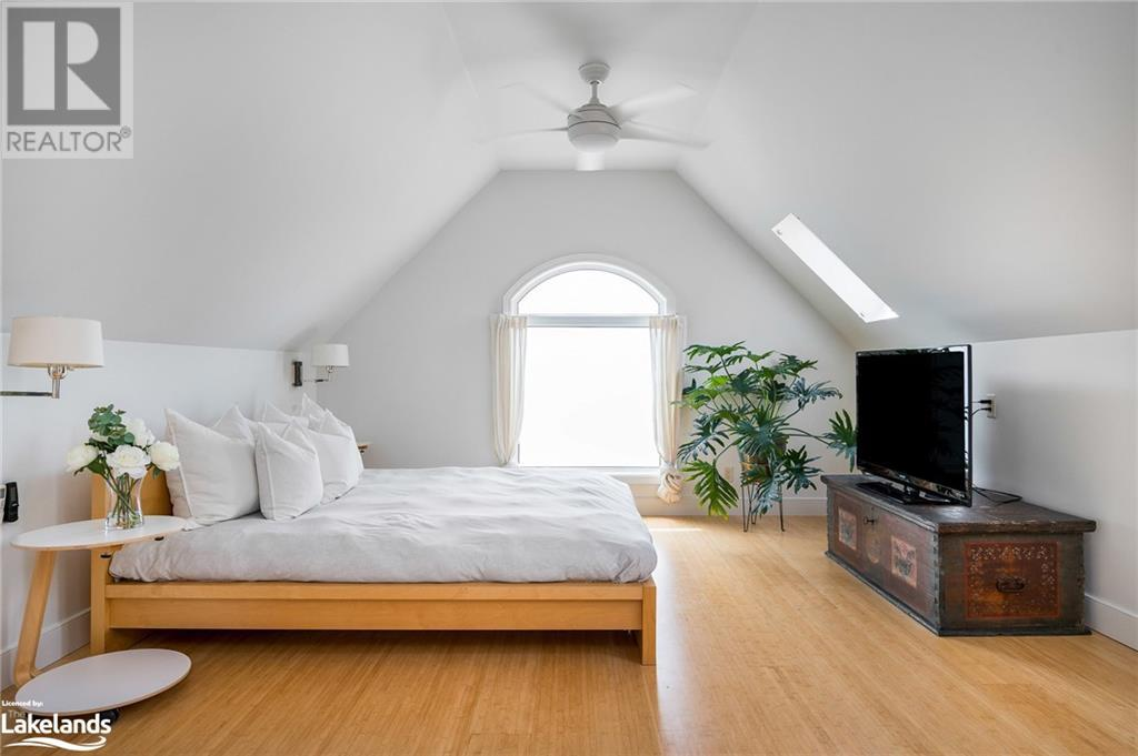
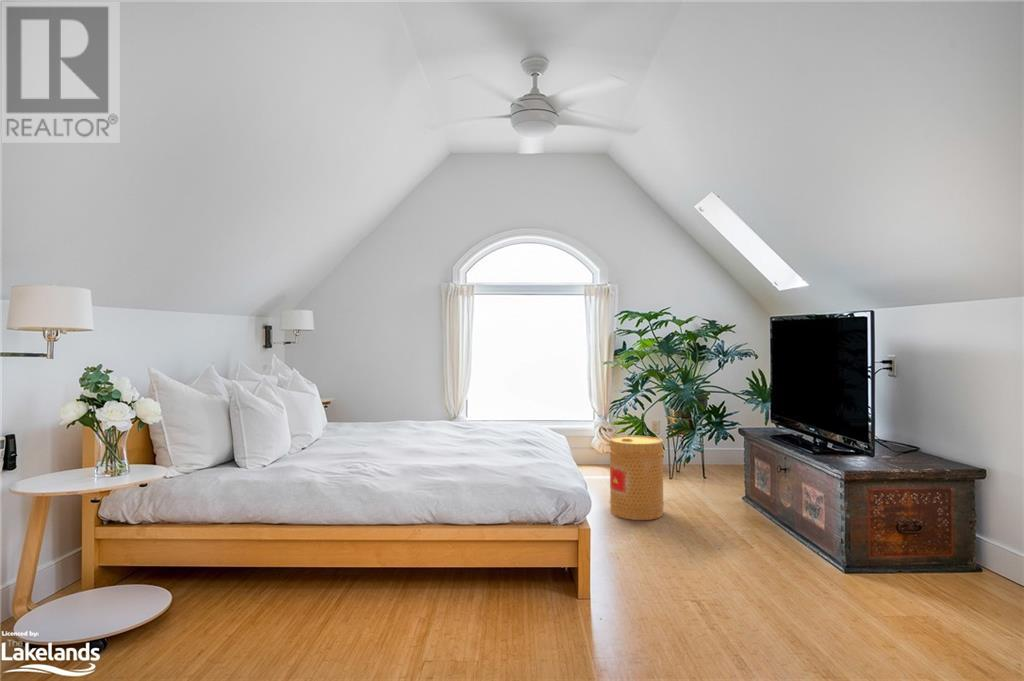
+ basket (636, 475)
